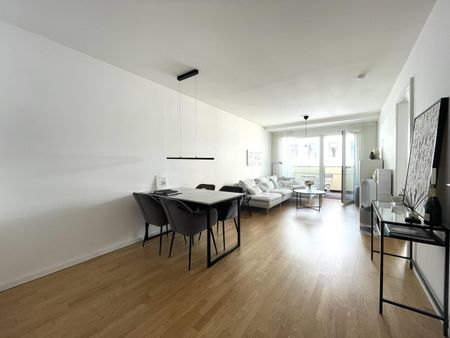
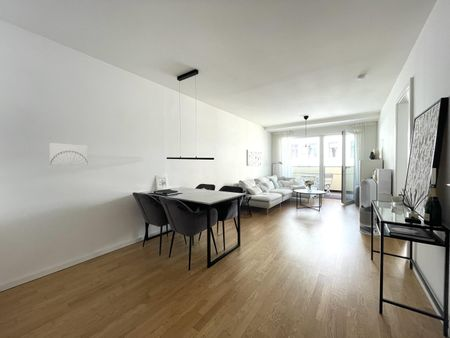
+ wall art (69, 154)
